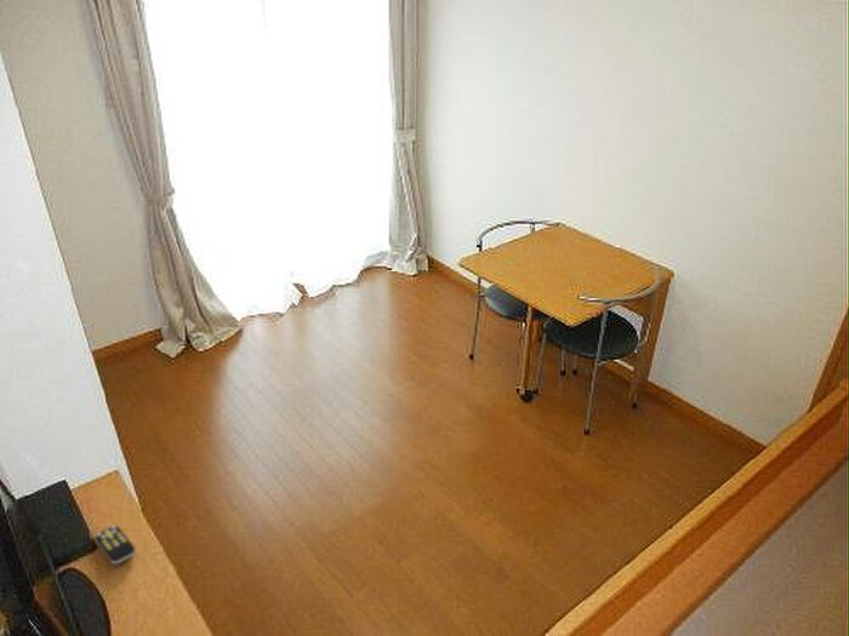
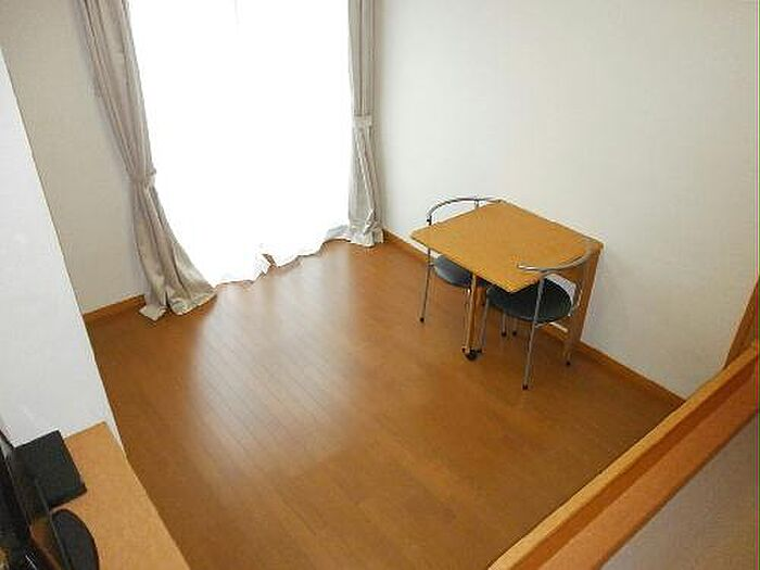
- remote control (114, 544)
